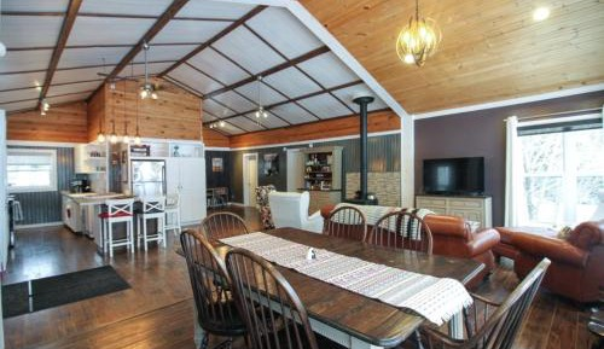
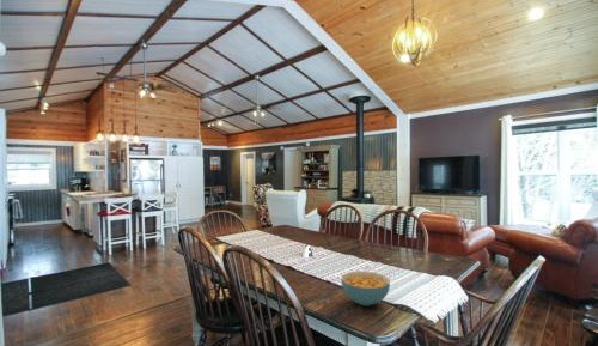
+ cereal bowl (365, 291)
